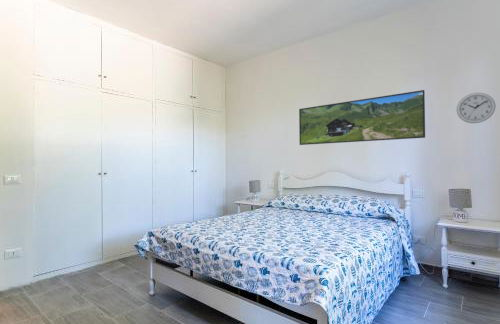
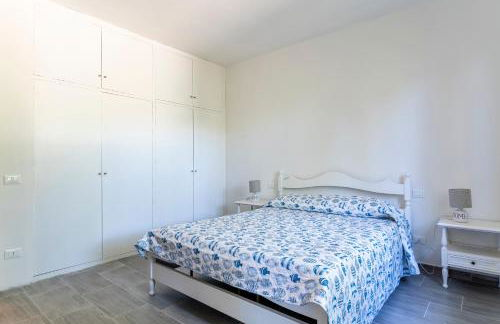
- wall clock (475, 107)
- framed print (353, 121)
